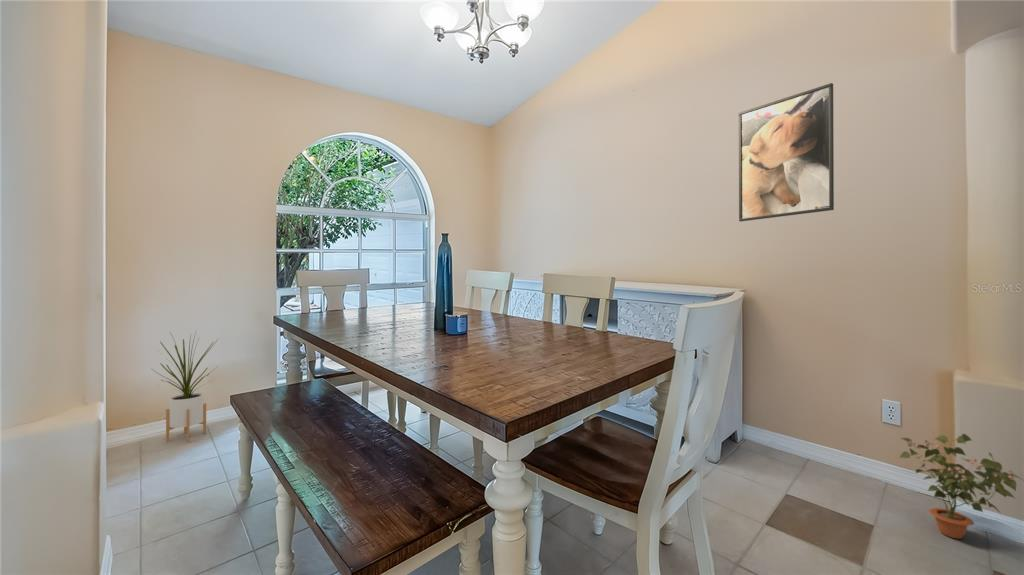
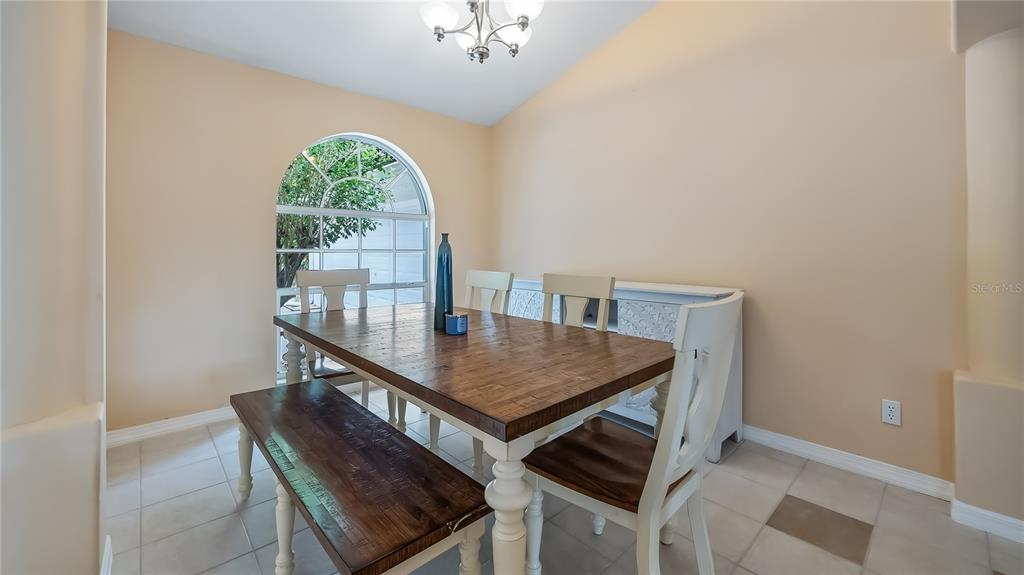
- potted plant (951, 484)
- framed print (782, 157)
- house plant (187, 383)
